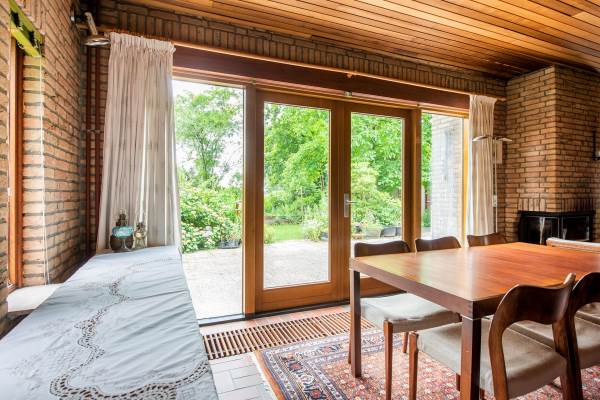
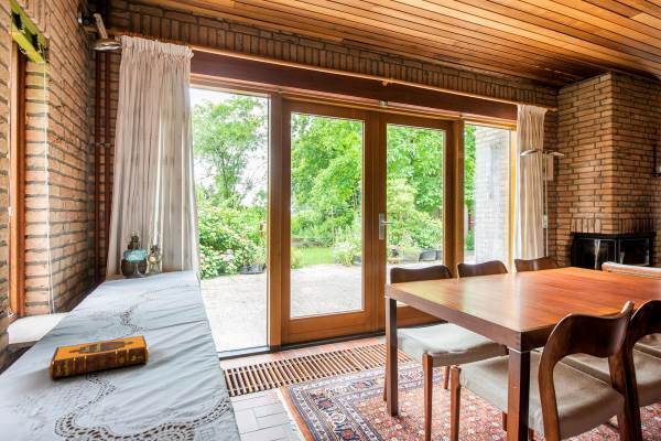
+ hardback book (101, 355)
